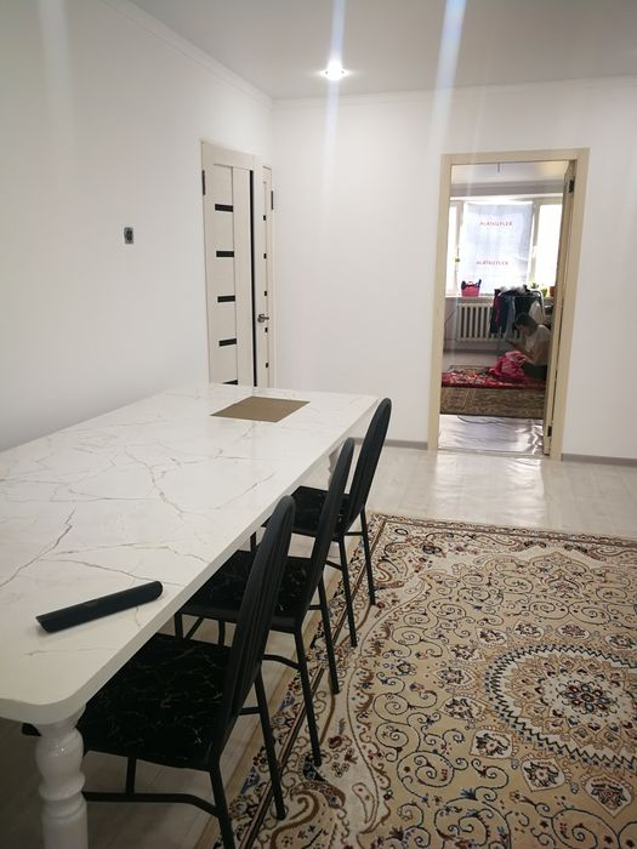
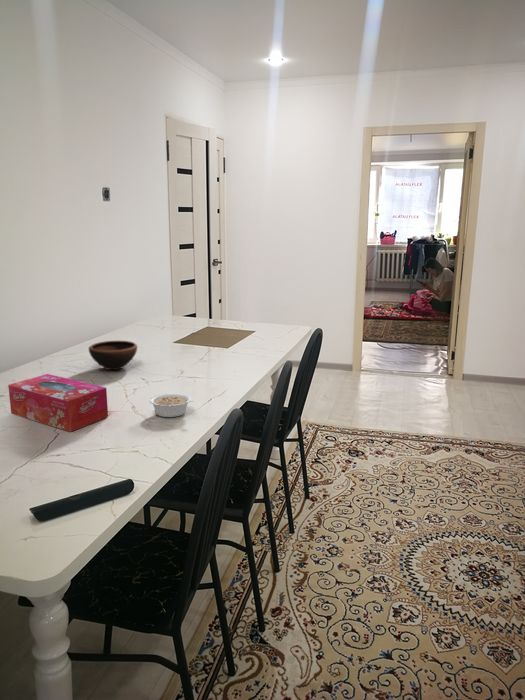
+ bowl (113, 356)
+ tissue box (58, 400)
+ legume (172, 404)
